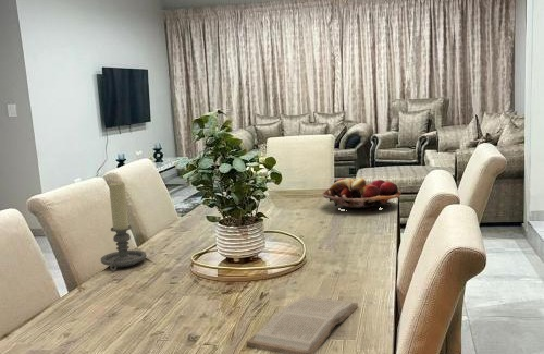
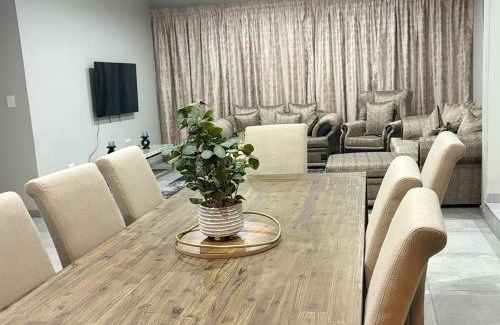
- candle holder (118, 223)
- book (306, 319)
- fruit basket (361, 192)
